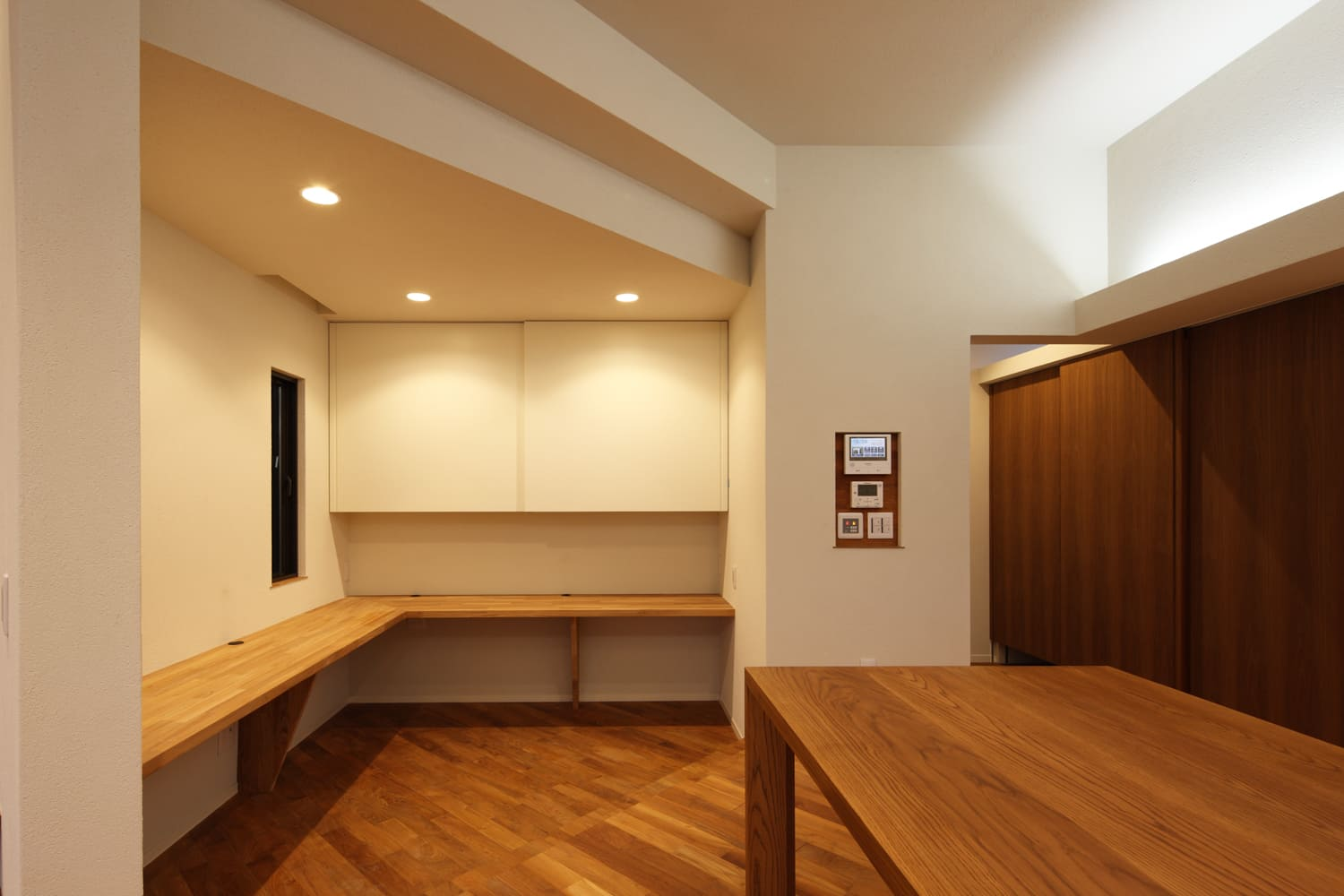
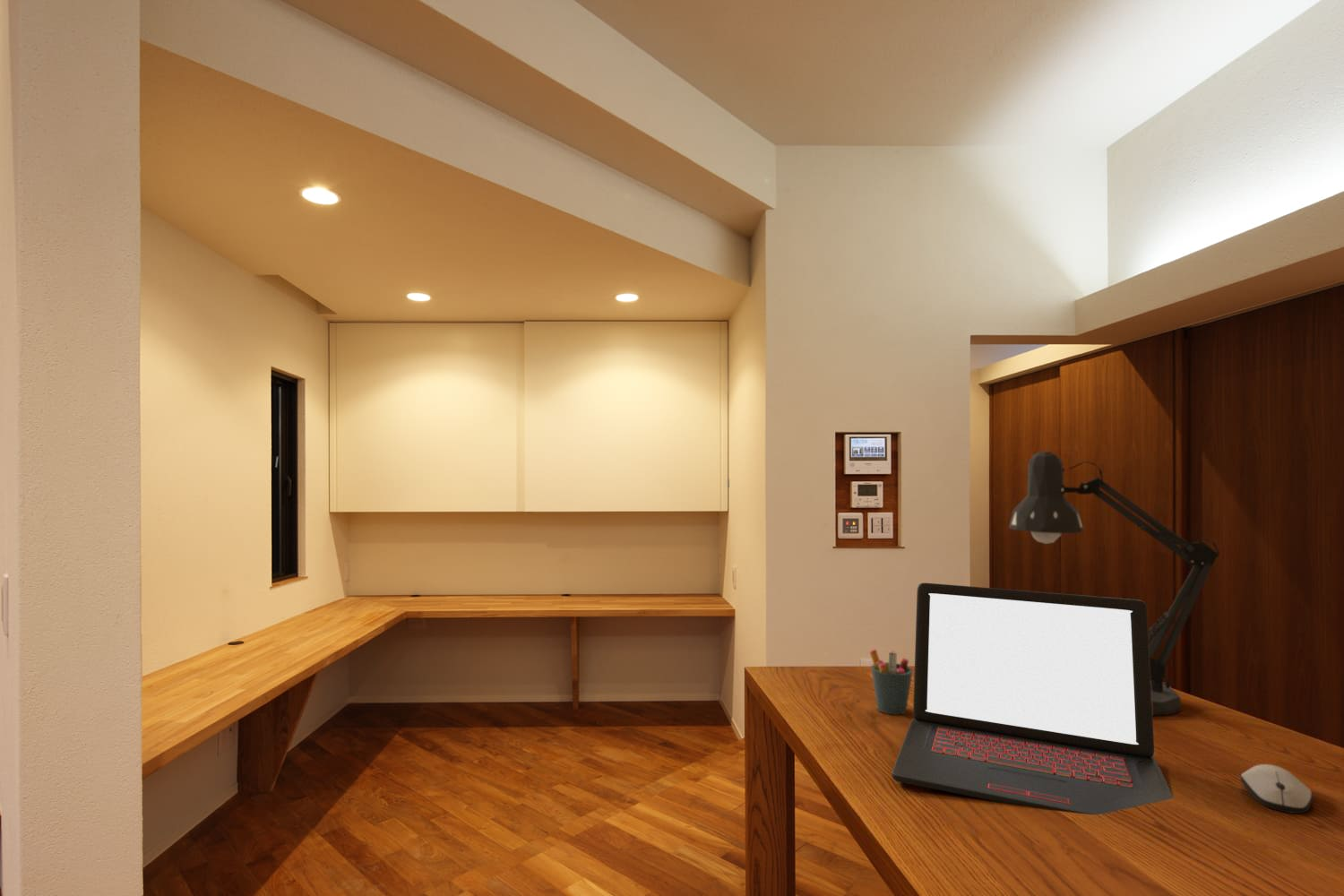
+ pen holder (891, 677)
+ desk lamp (1083, 530)
+ laptop (1026, 686)
+ computer mouse (1276, 783)
